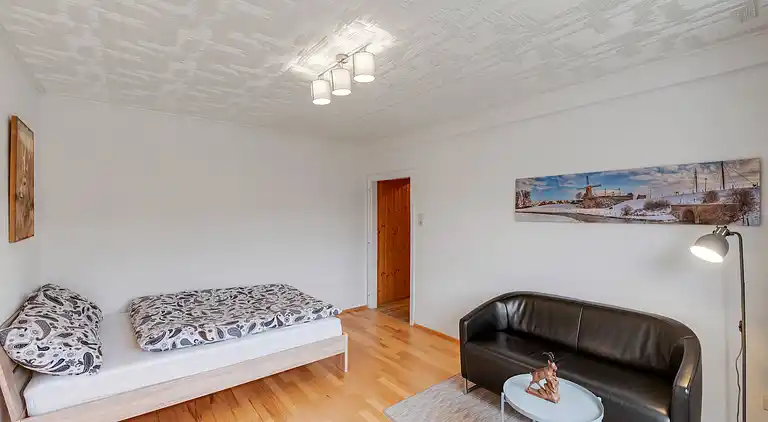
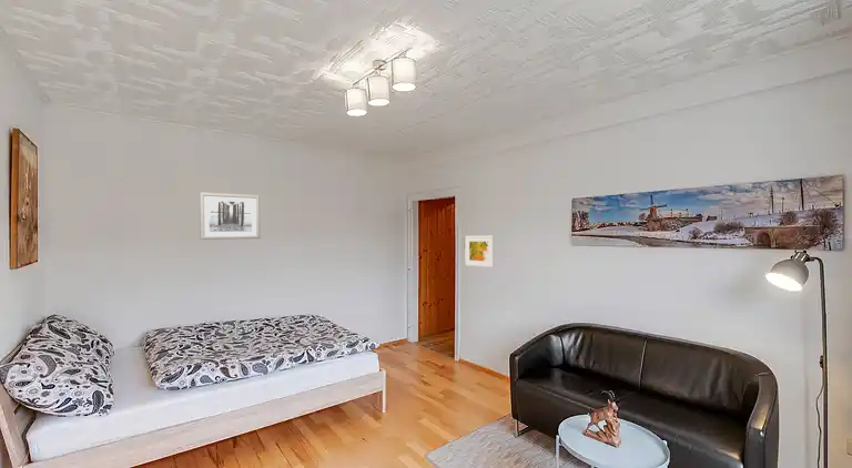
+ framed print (478, 251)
+ wall art (231, 216)
